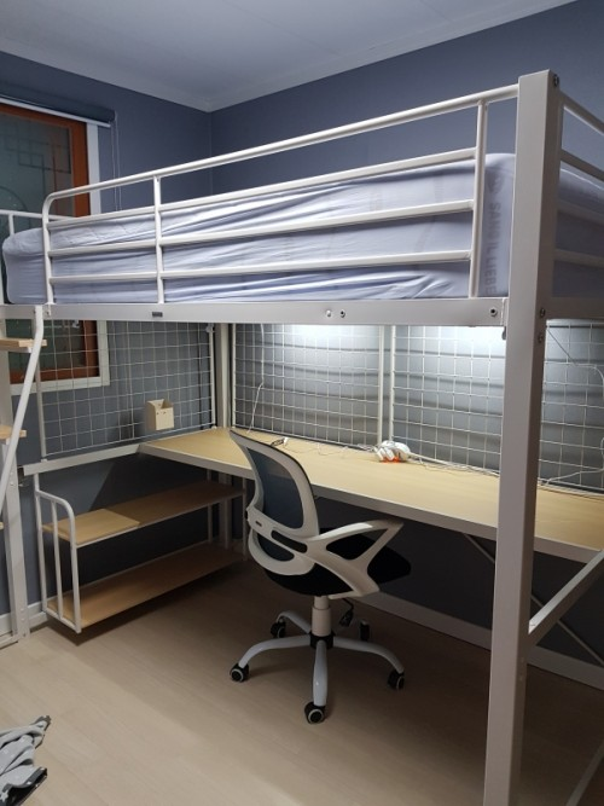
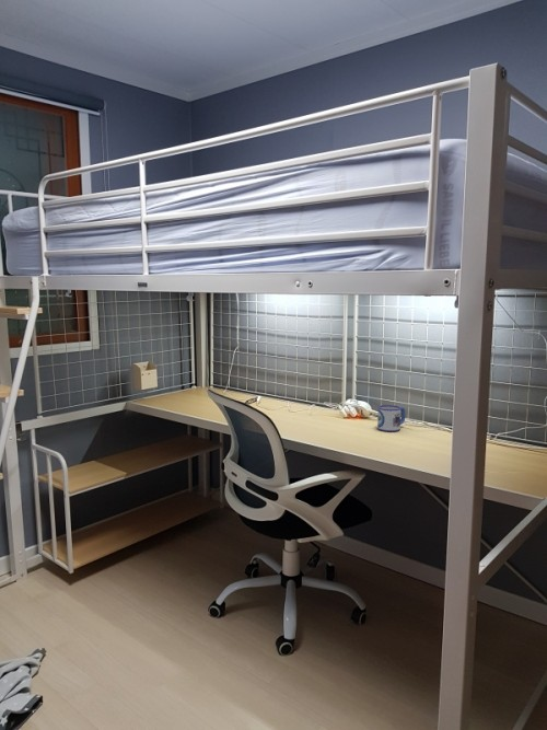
+ mug (392, 417)
